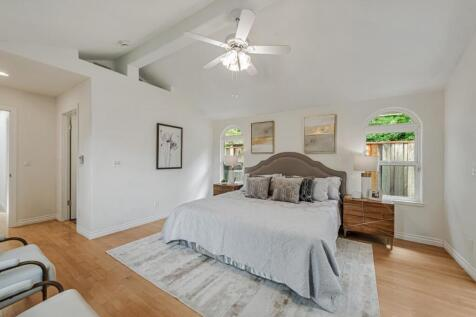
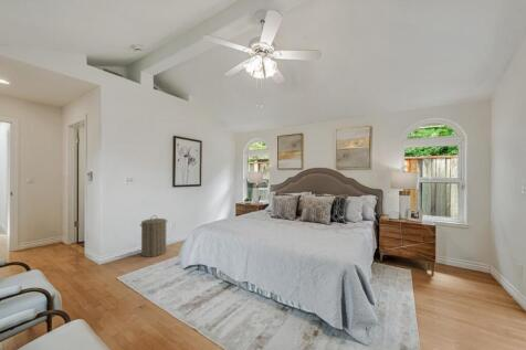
+ laundry hamper (154, 234)
